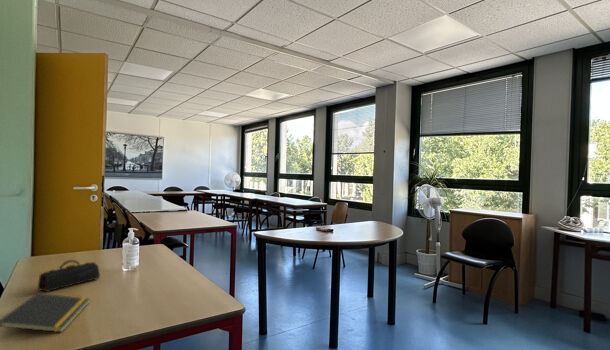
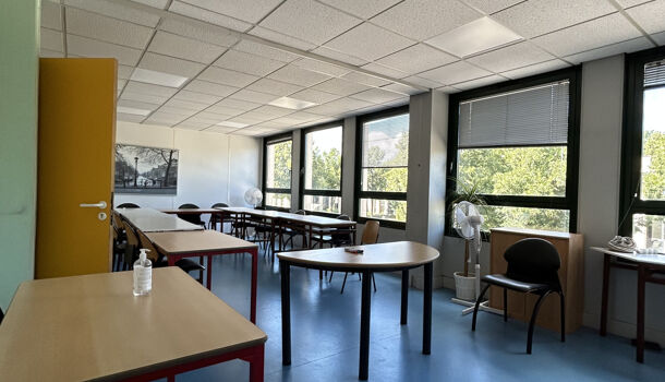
- pencil case (70, 271)
- notepad (48, 310)
